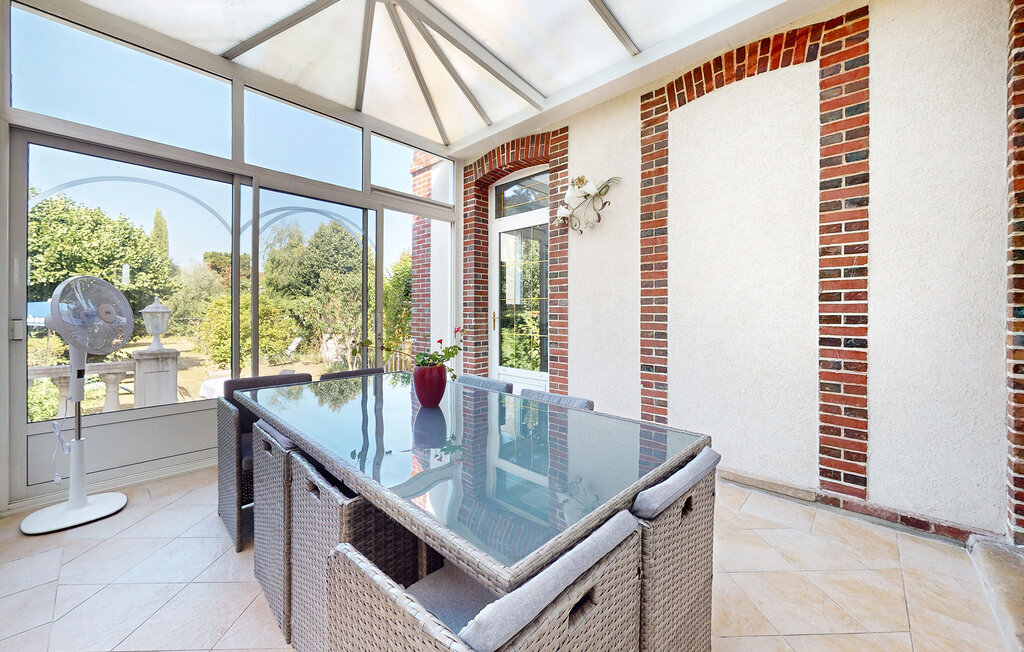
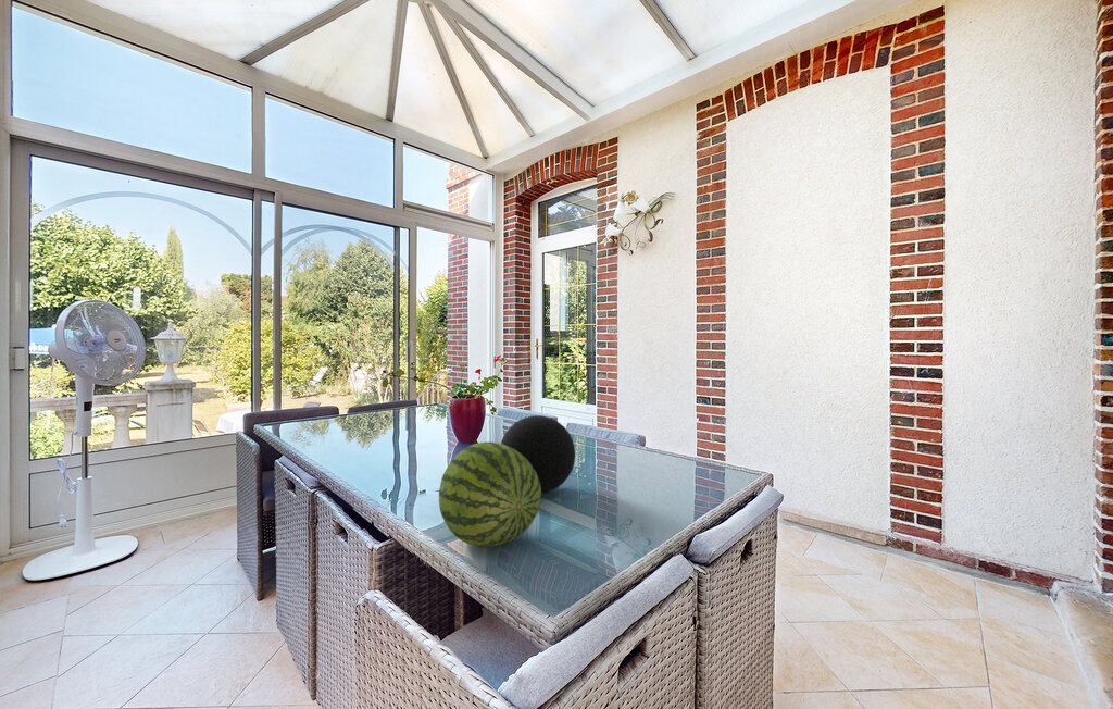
+ fruit (490, 492)
+ decorative orb (537, 453)
